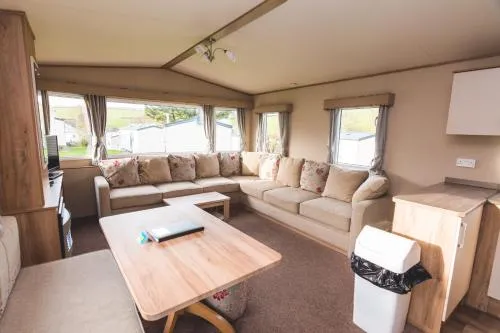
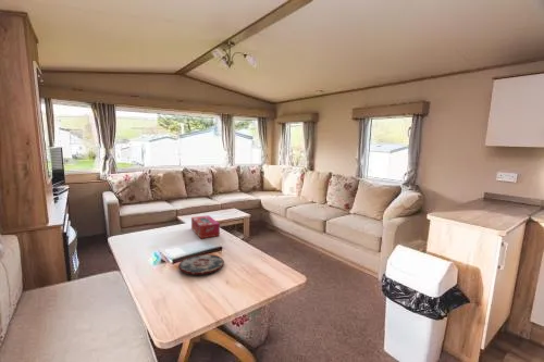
+ tissue box (205, 226)
+ plate (201, 263)
